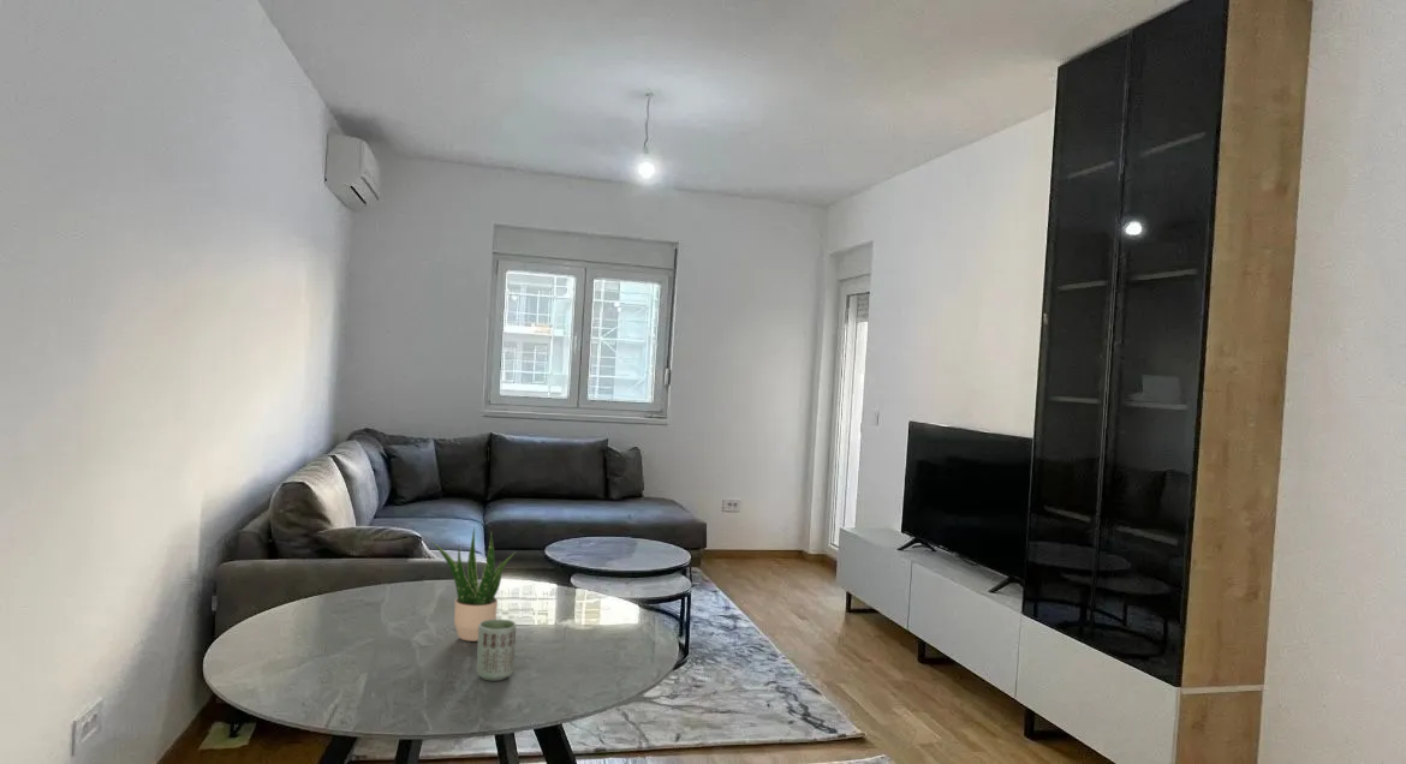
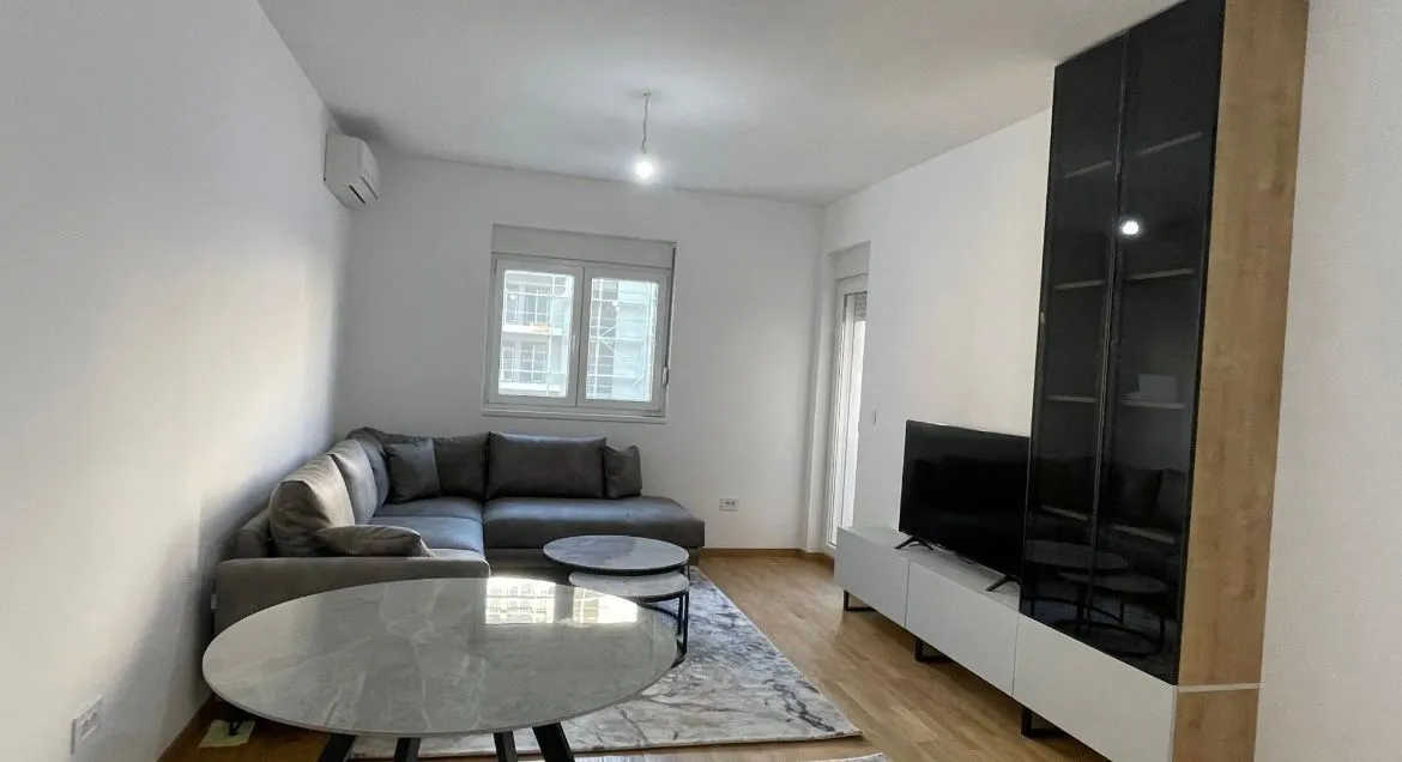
- potted plant (476, 580)
- cup (495, 649)
